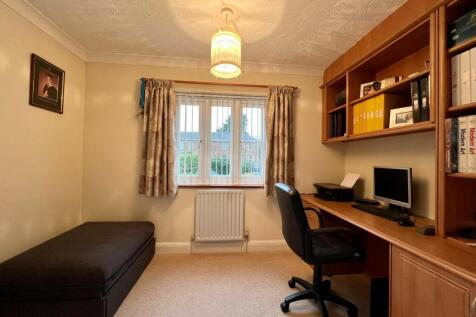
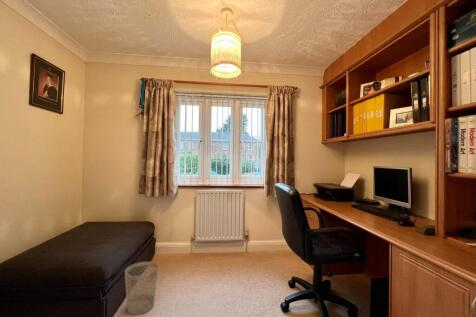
+ wastebasket (141, 287)
